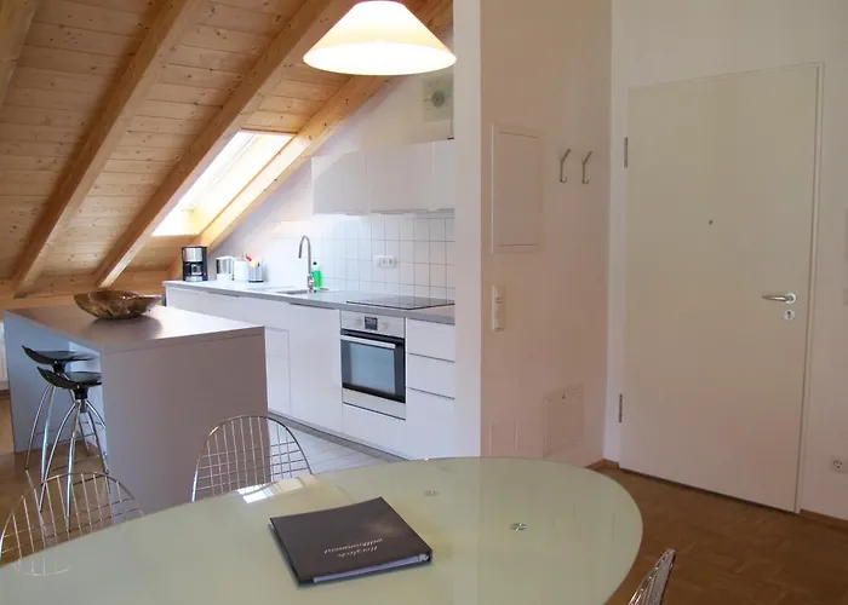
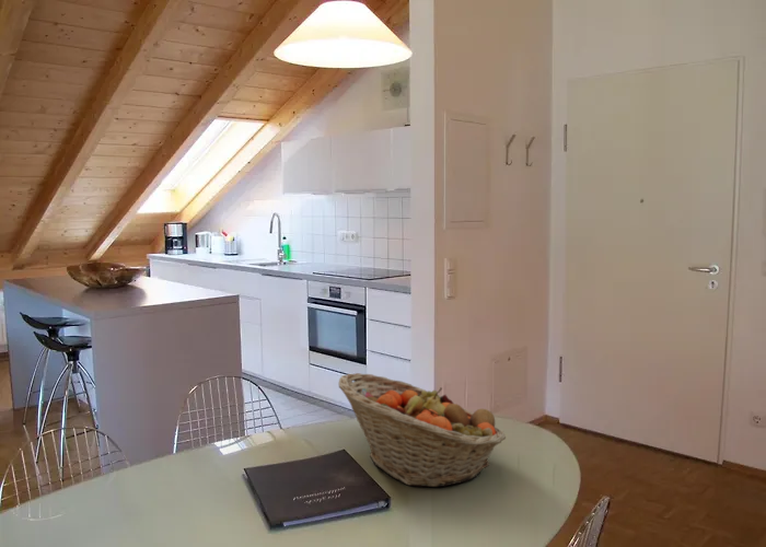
+ fruit basket (418, 420)
